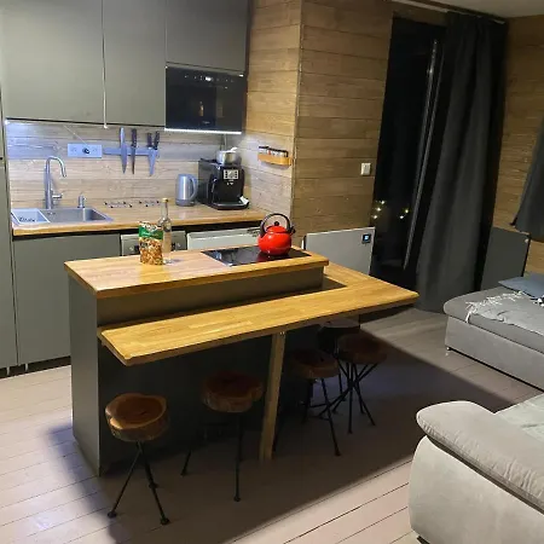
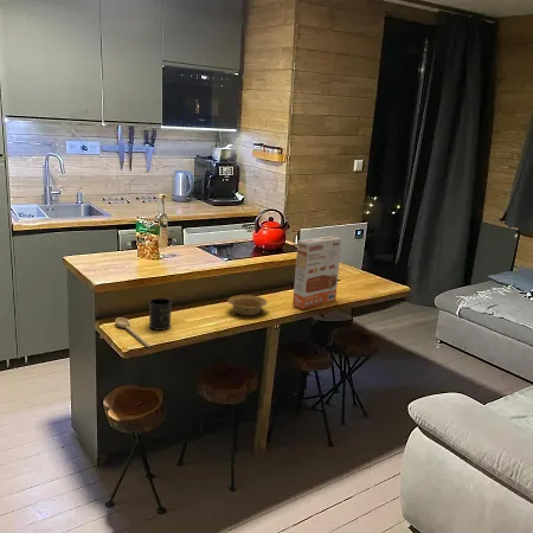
+ spoon (133, 332)
+ cereal box (316, 271)
+ mug (158, 313)
+ bowl (246, 306)
